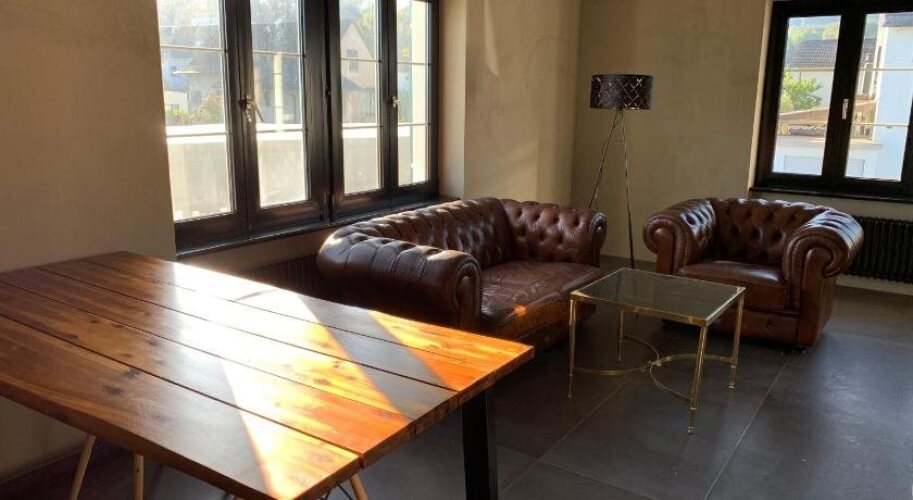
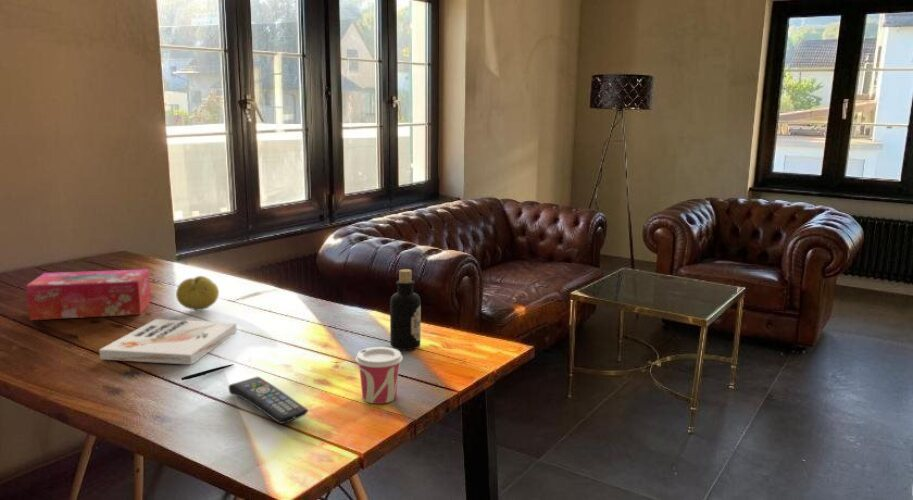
+ bottle (405, 308)
+ tissue box (91, 293)
+ fruit (198, 293)
+ remote control (266, 398)
+ pen (209, 371)
+ book (172, 339)
+ cup (379, 375)
